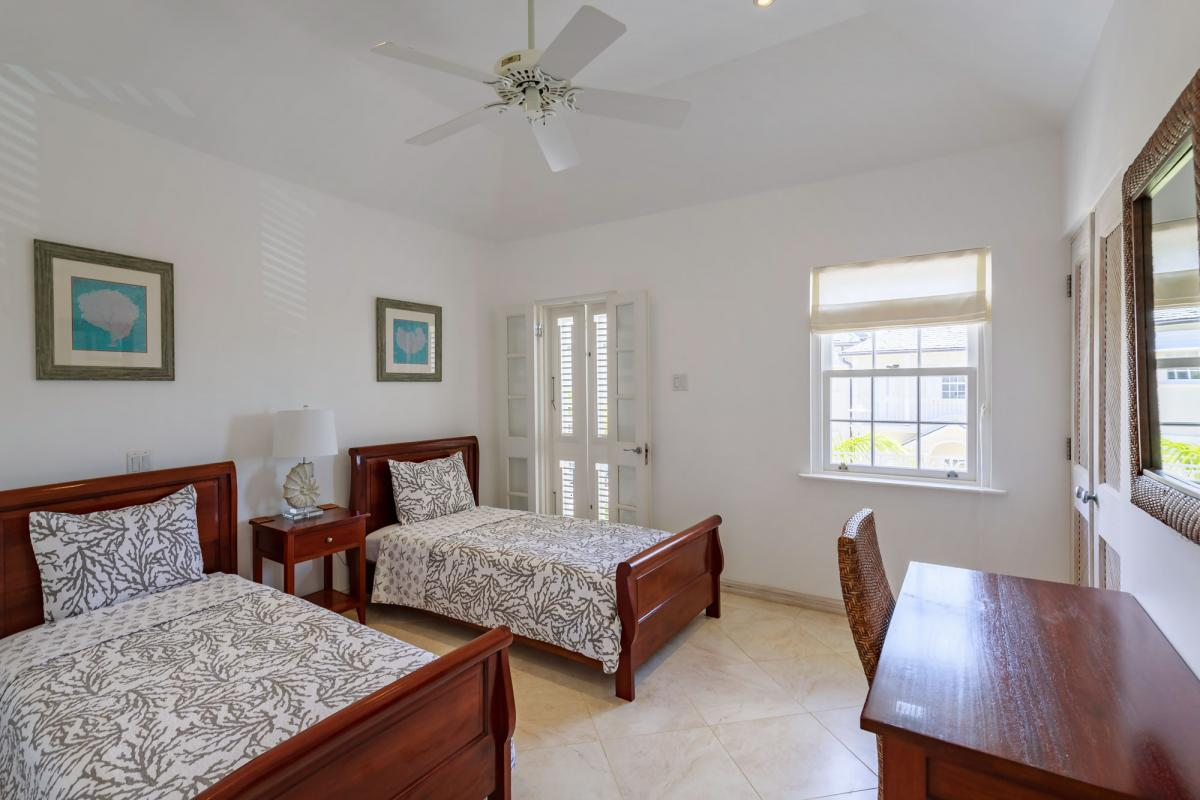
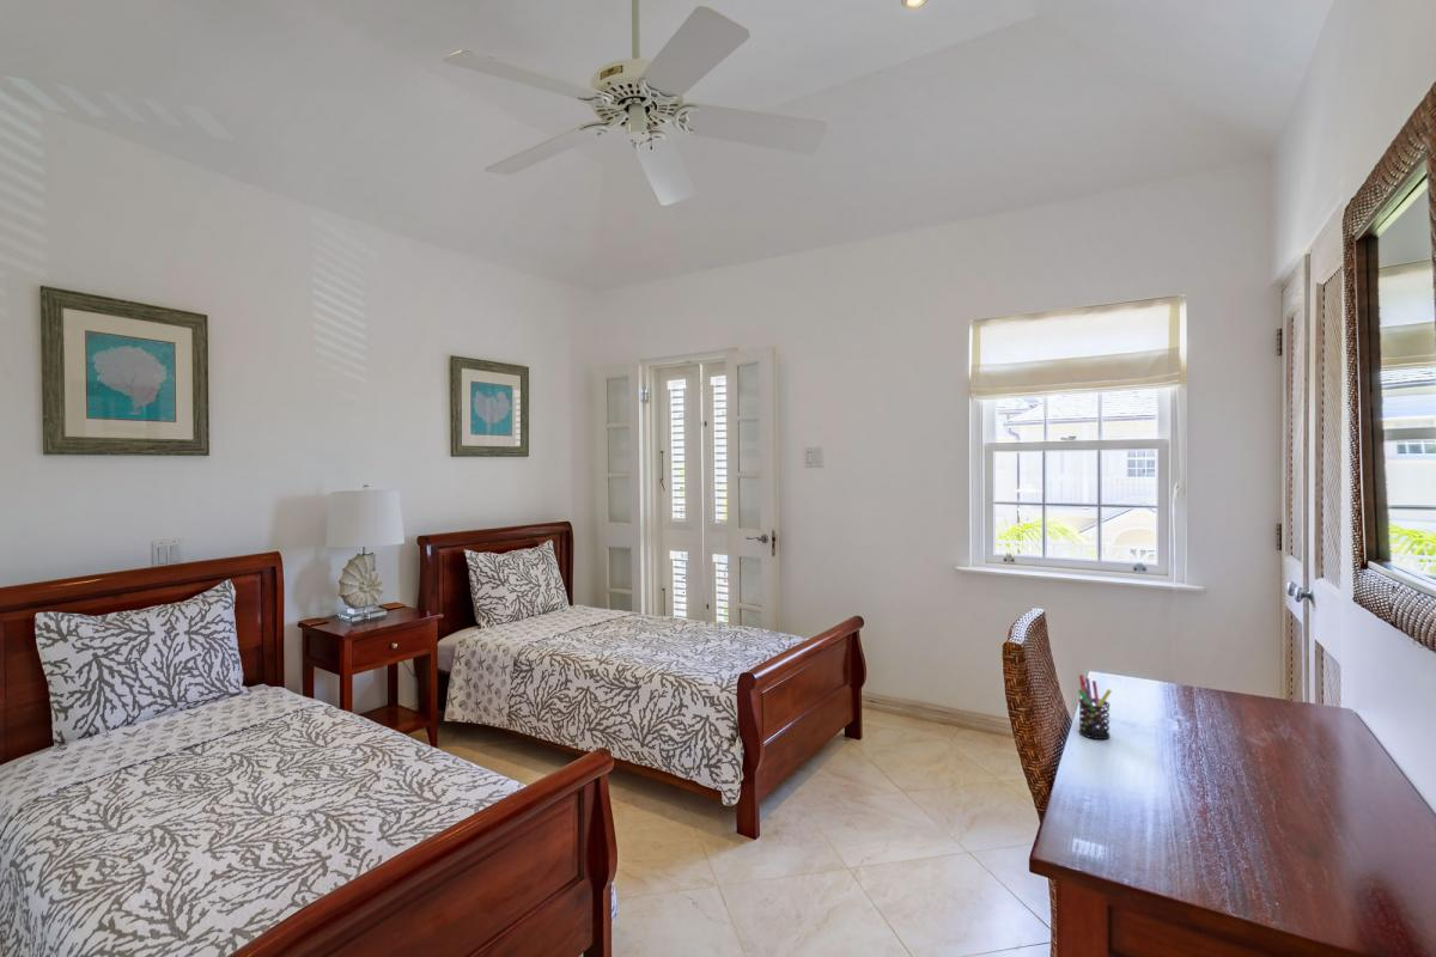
+ pen holder (1090, 706)
